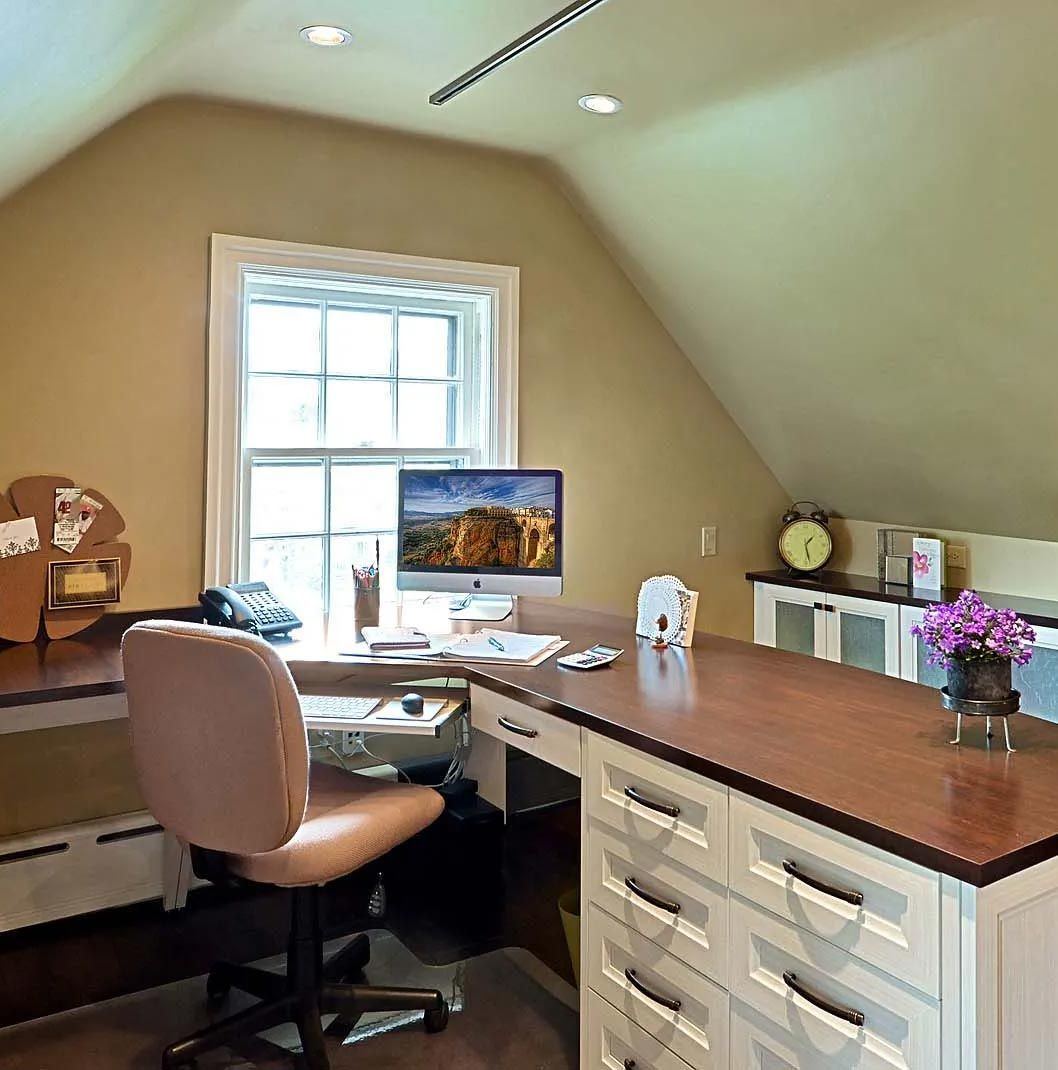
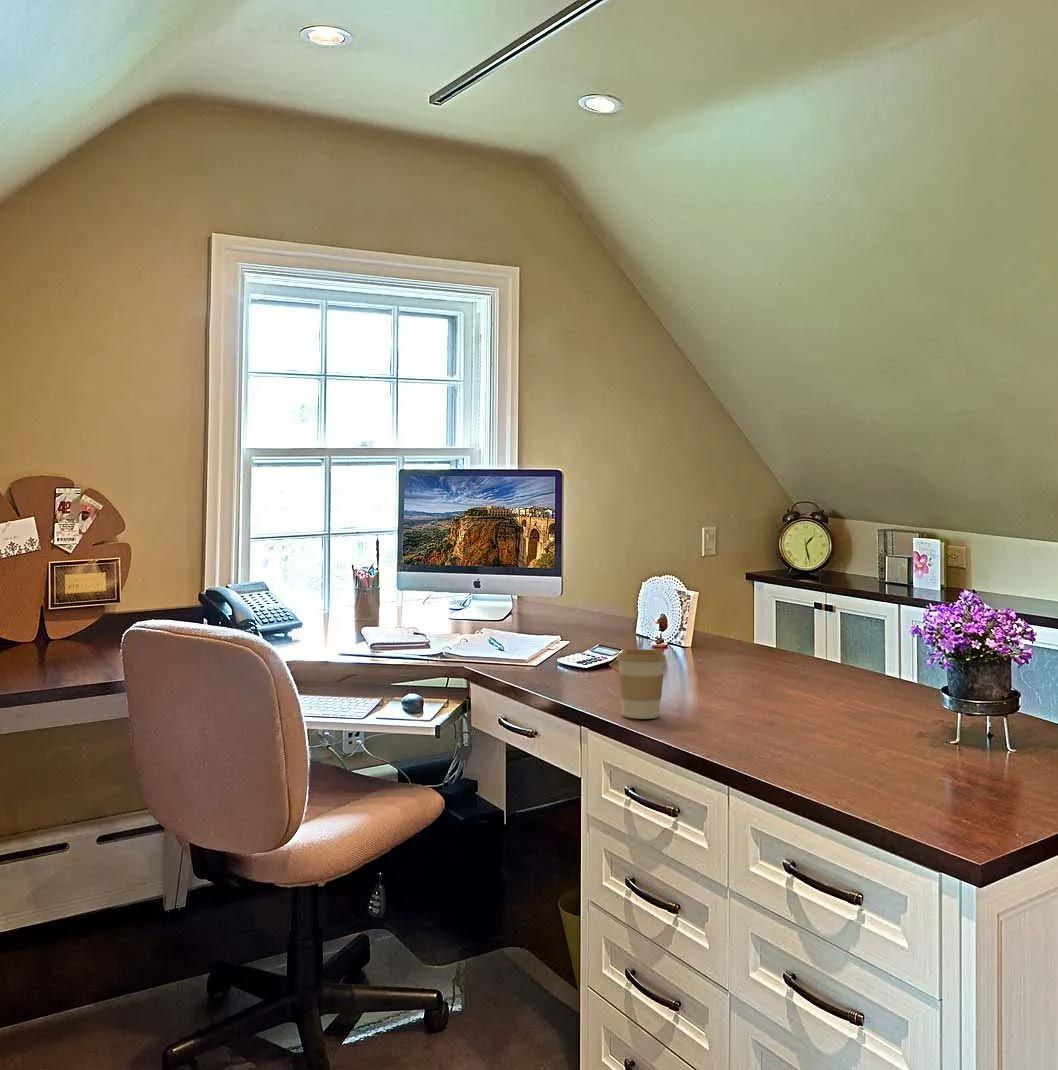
+ coffee cup (641, 681)
